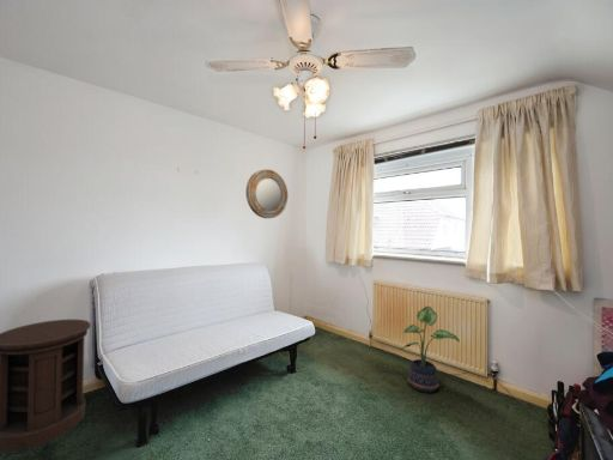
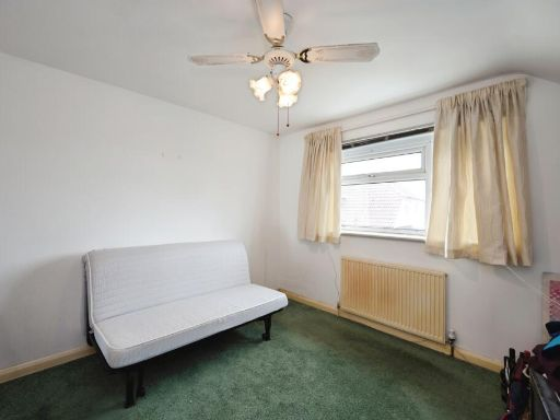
- home mirror (267, 194)
- potted plant (426, 349)
- side table (43, 377)
